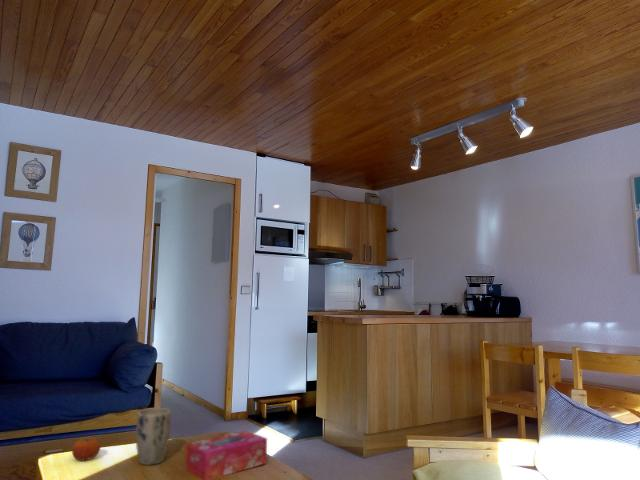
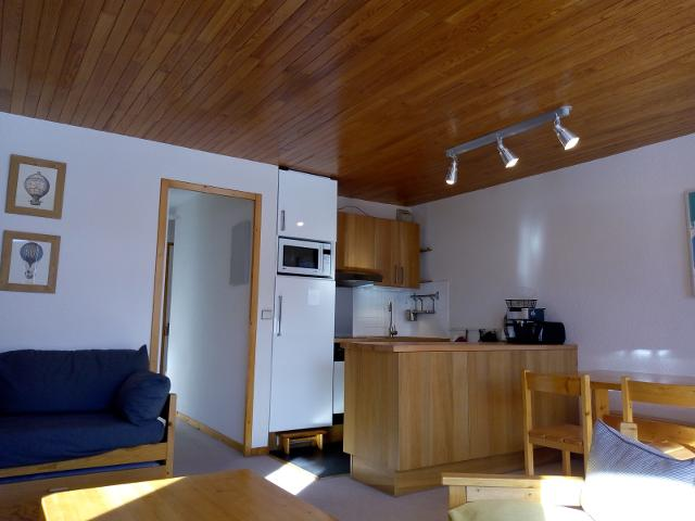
- tissue box (227, 453)
- plant pot (152, 436)
- fruit (86, 448)
